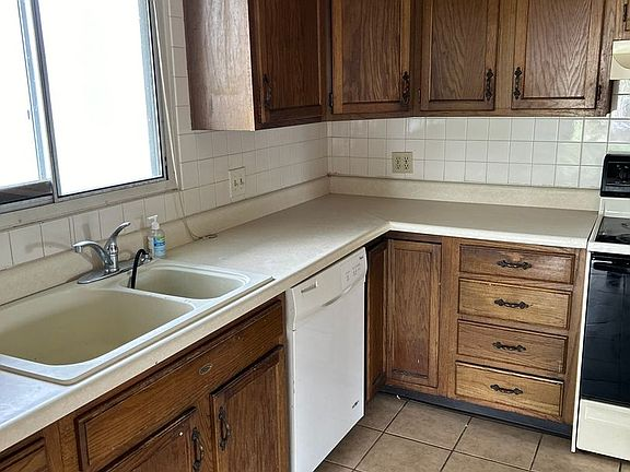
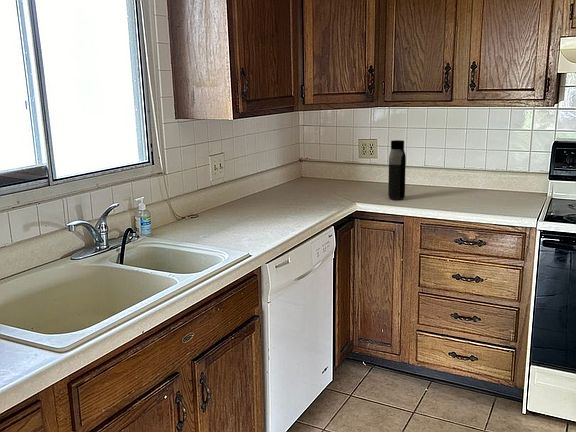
+ water bottle (397, 170)
